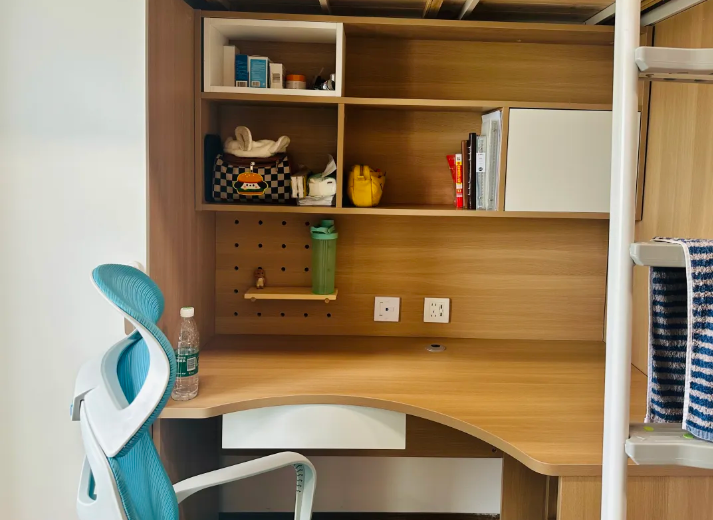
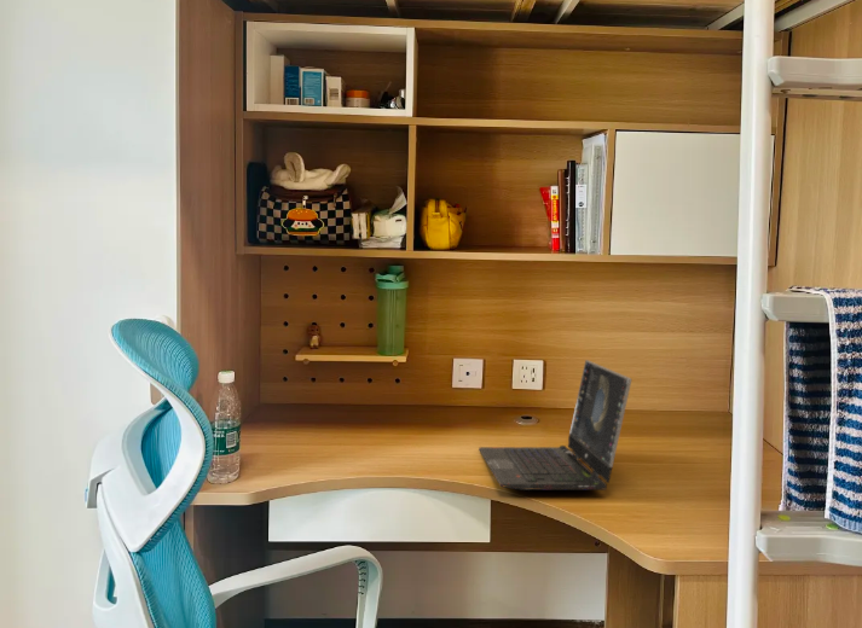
+ laptop computer (571, 425)
